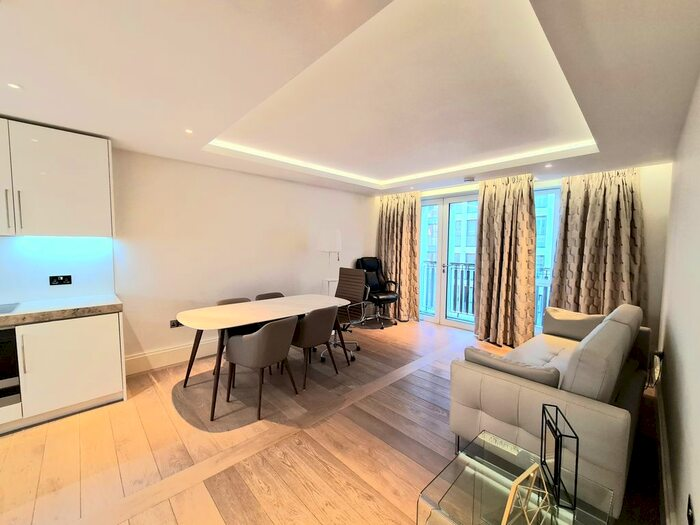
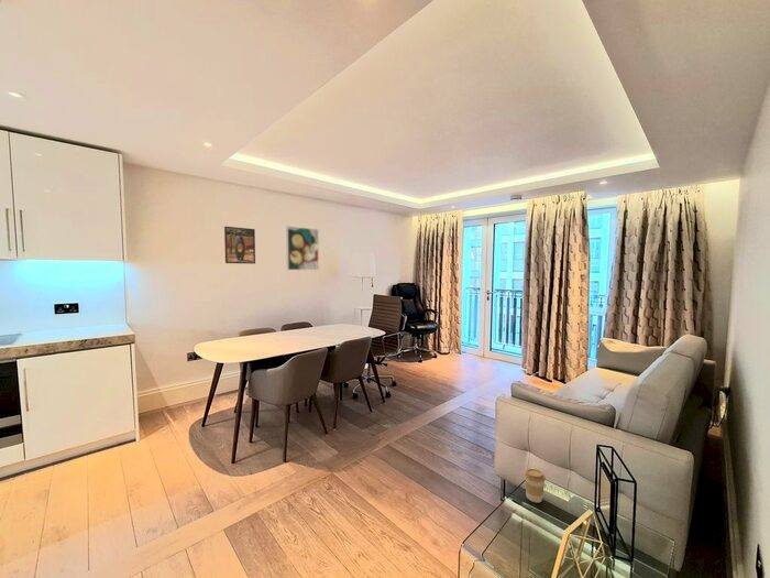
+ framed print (240, 246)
+ coffee cup (534, 484)
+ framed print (302, 249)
